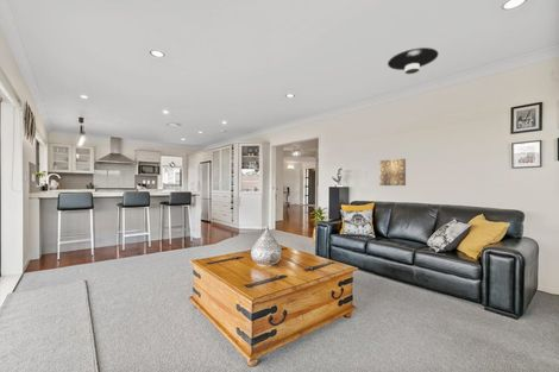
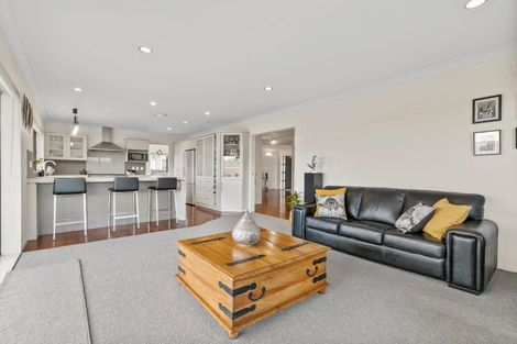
- ceiling light (412, 65)
- wall art (391, 172)
